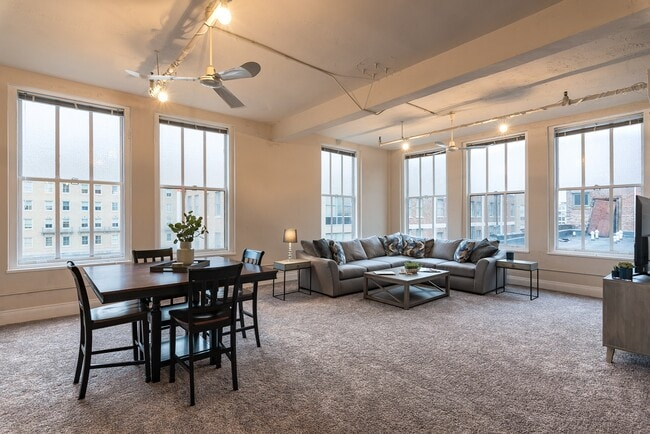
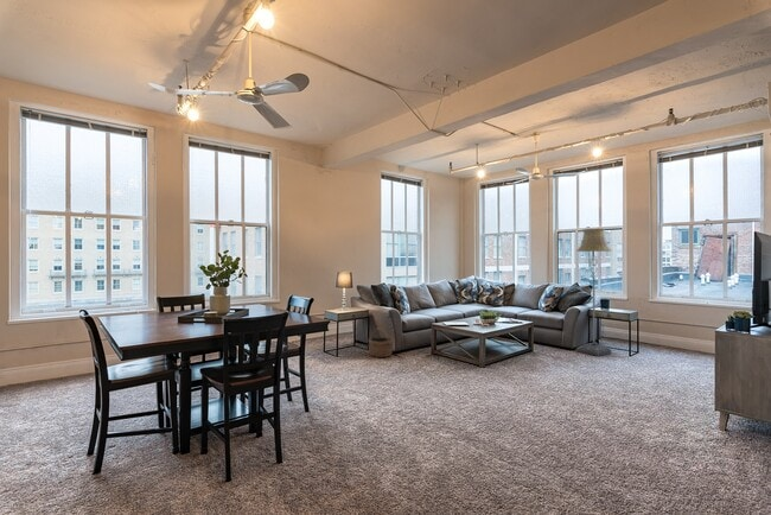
+ wicker basket (381, 342)
+ floor lamp (593, 290)
